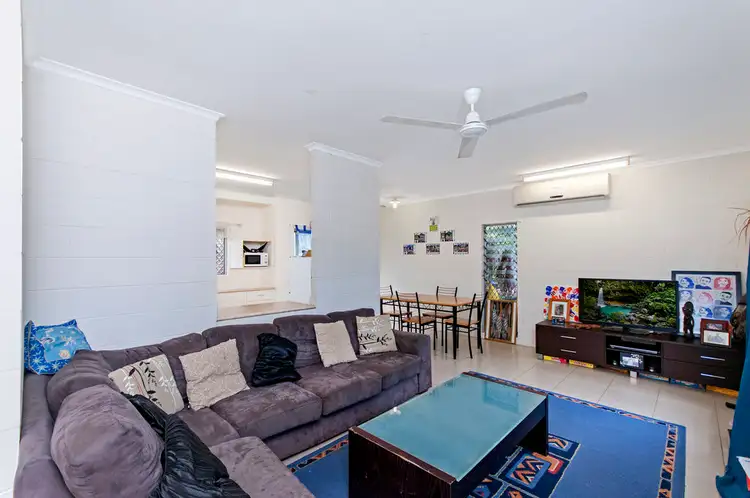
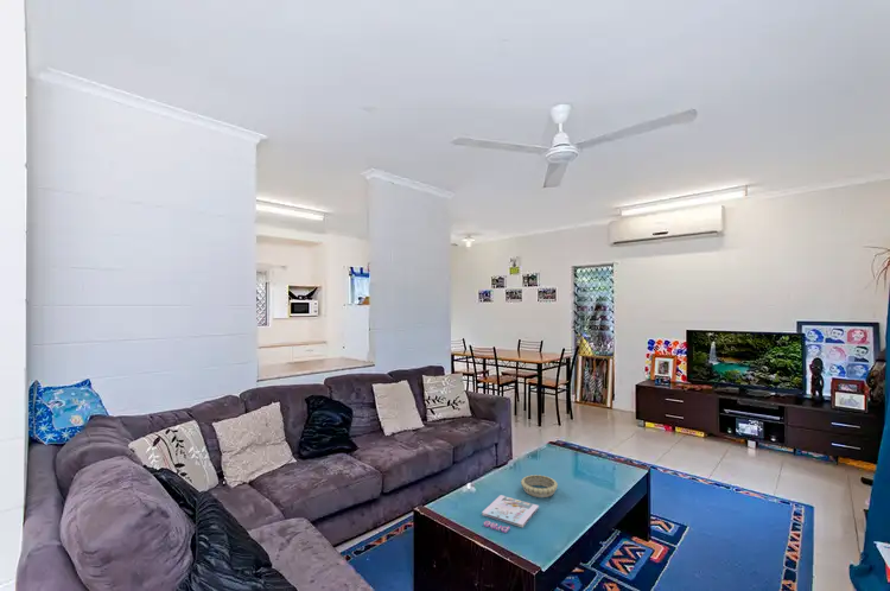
+ magazine (507, 513)
+ decorative bowl (539, 484)
